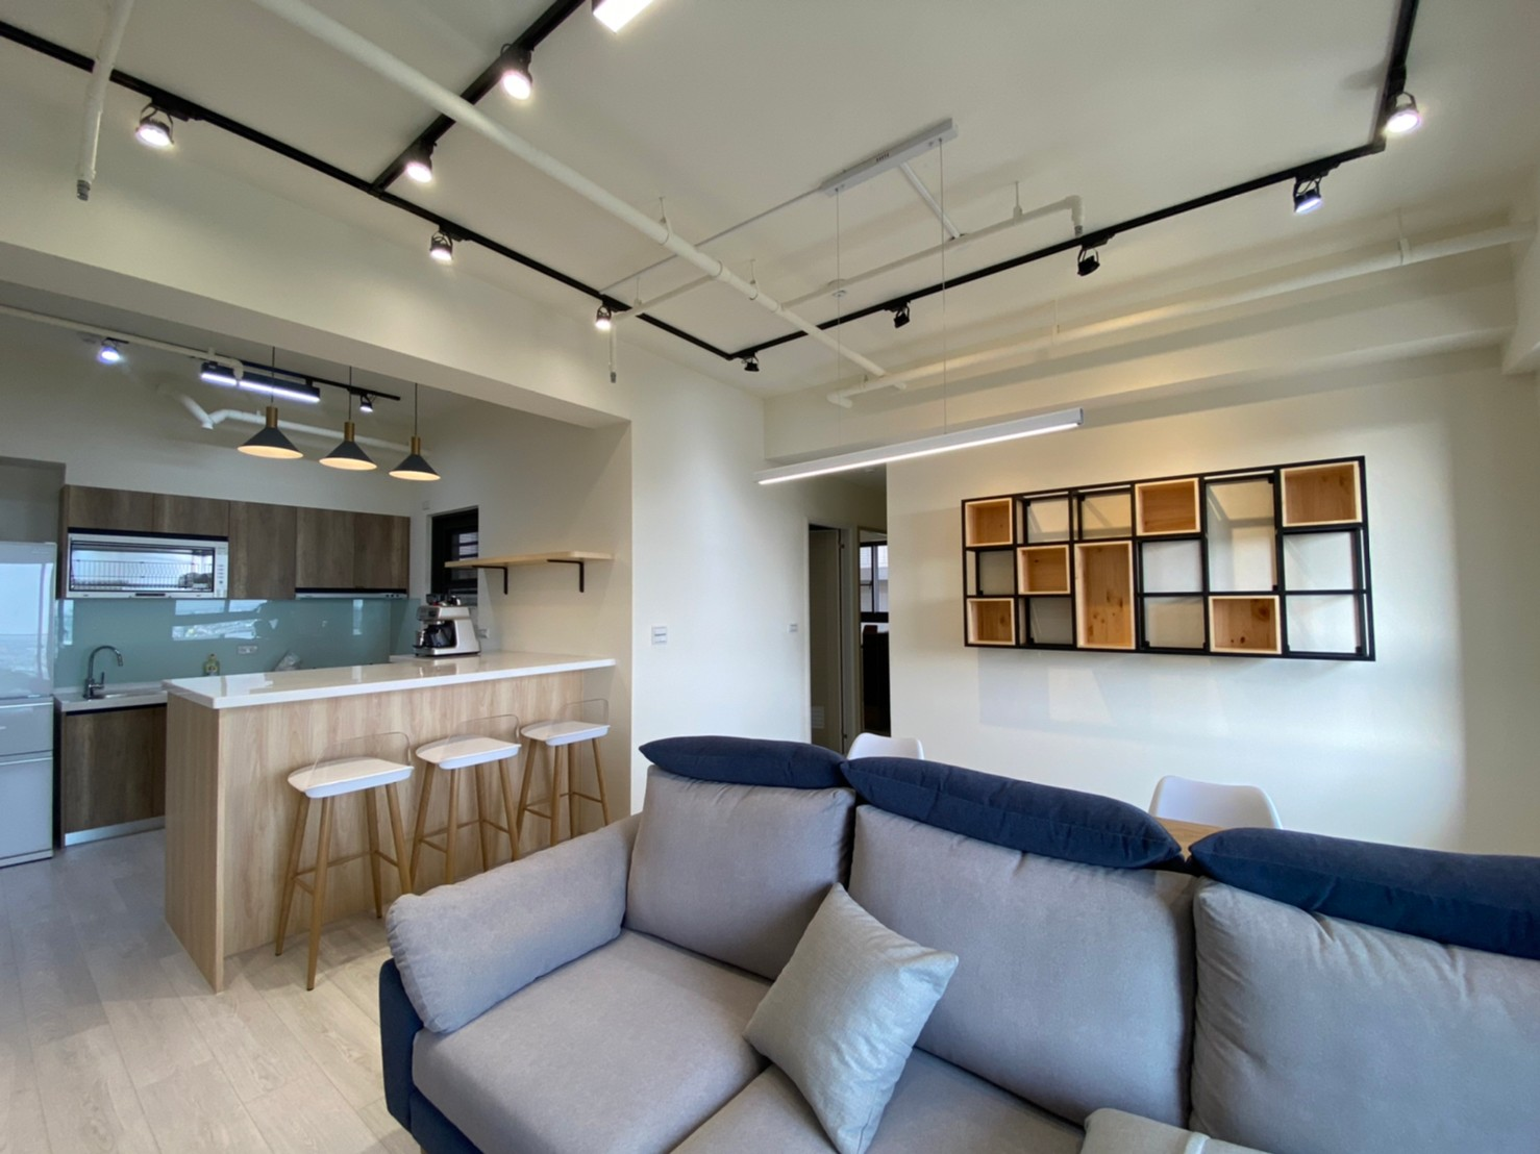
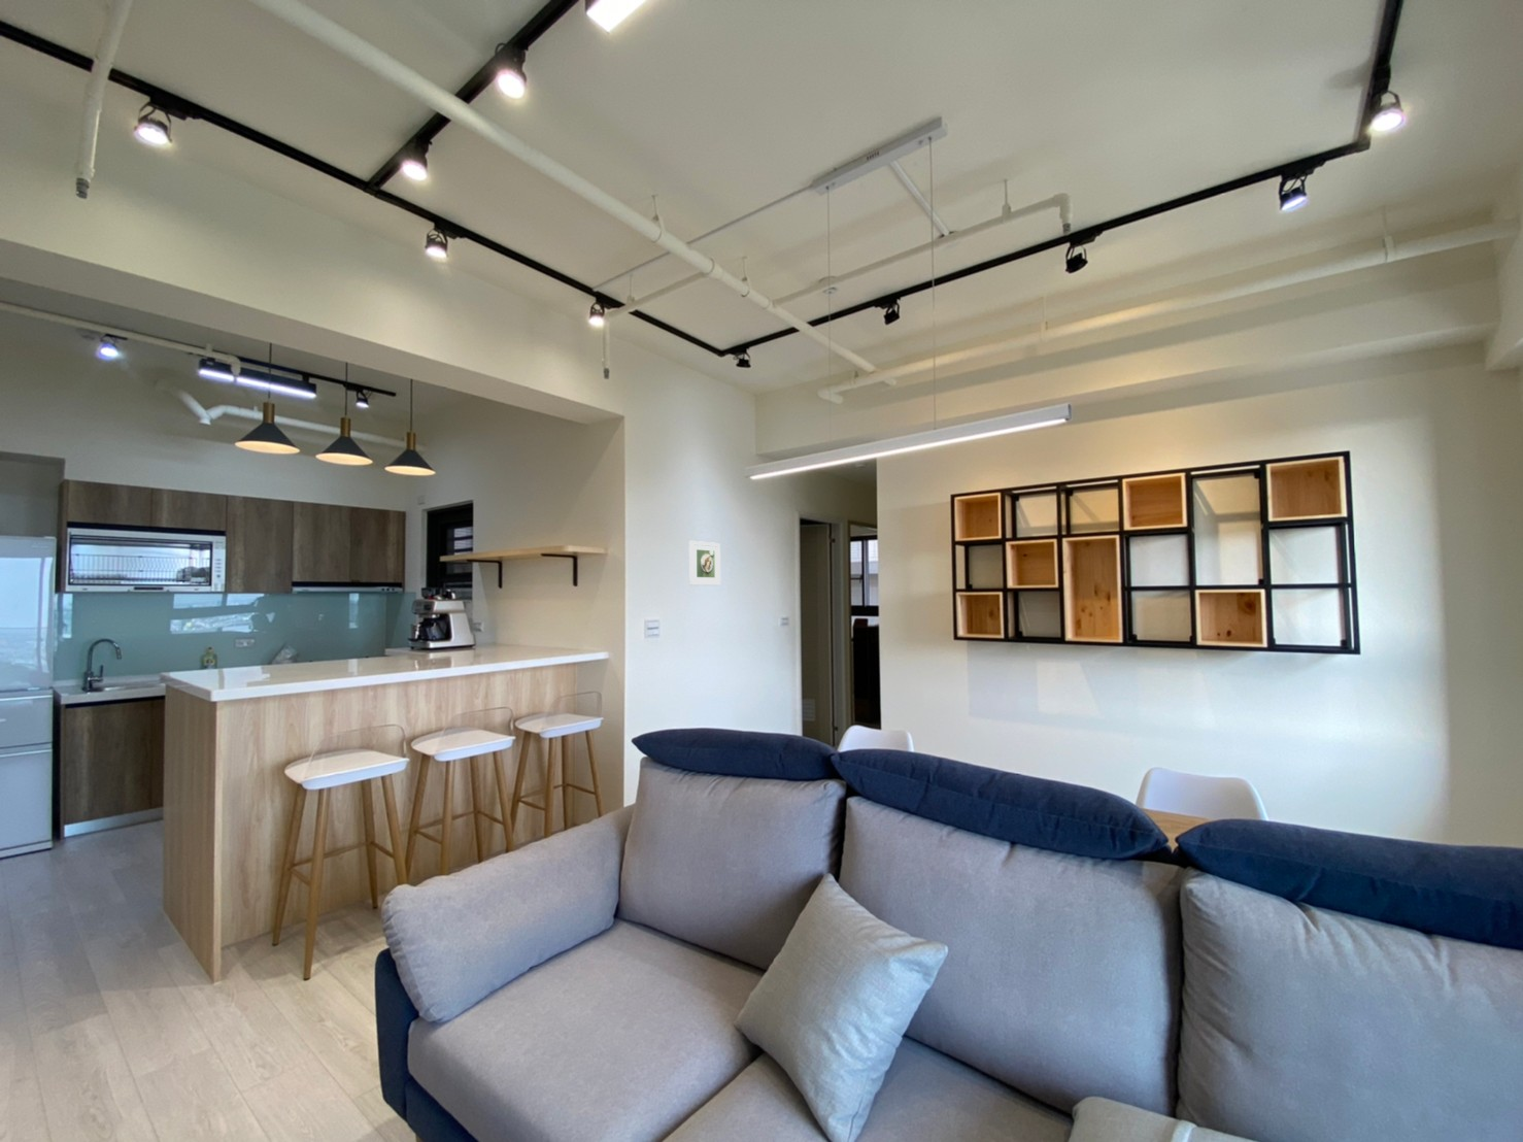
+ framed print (705, 564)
